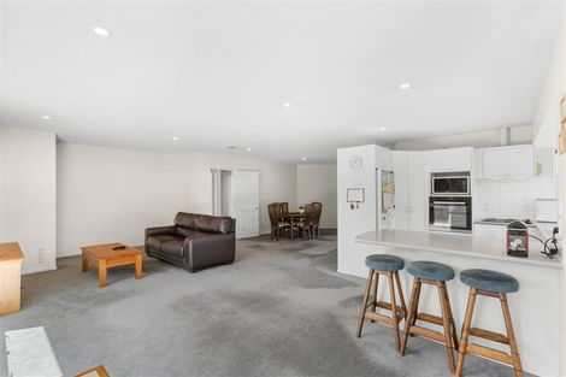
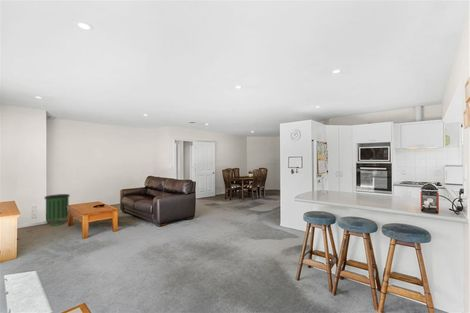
+ trash can (57, 209)
